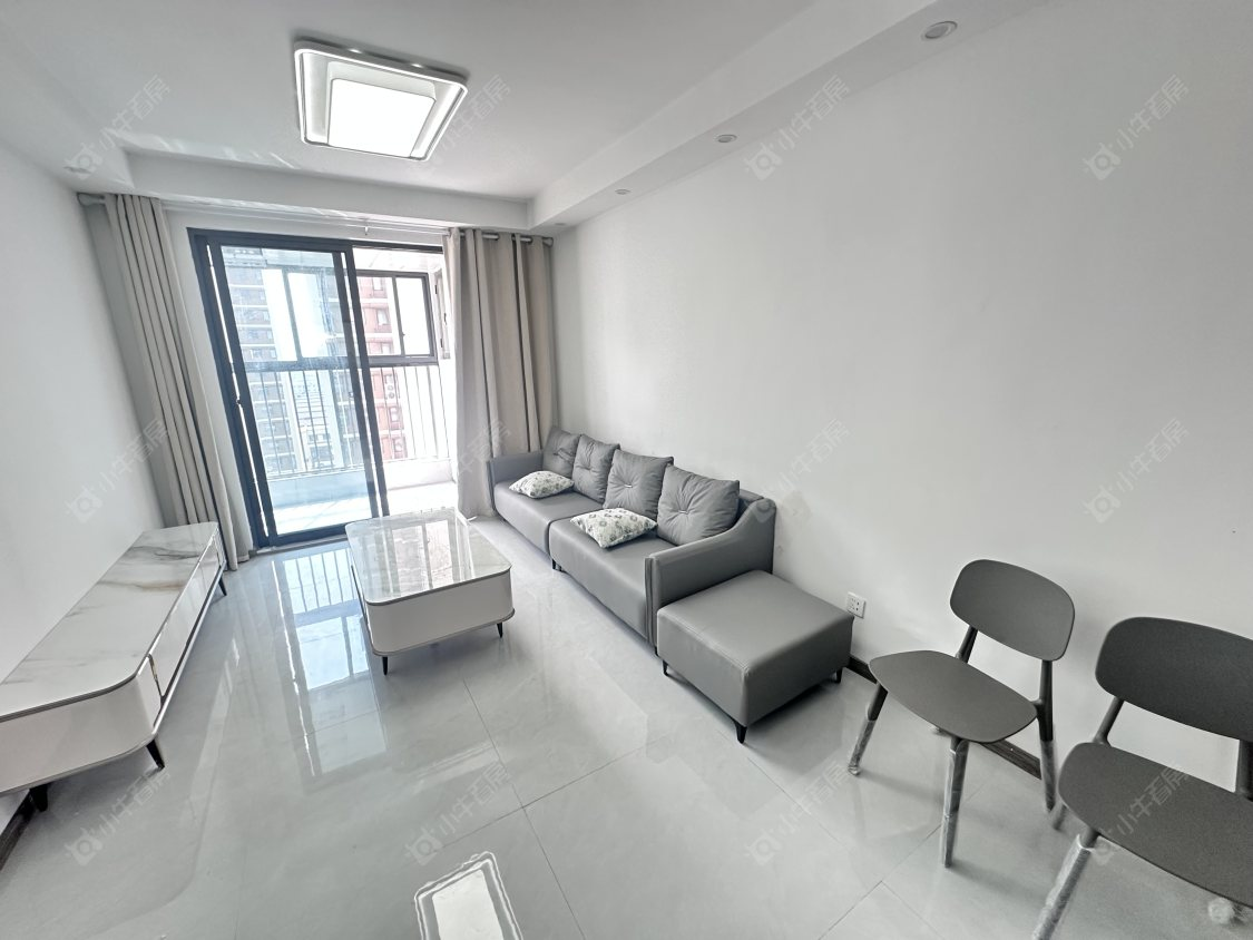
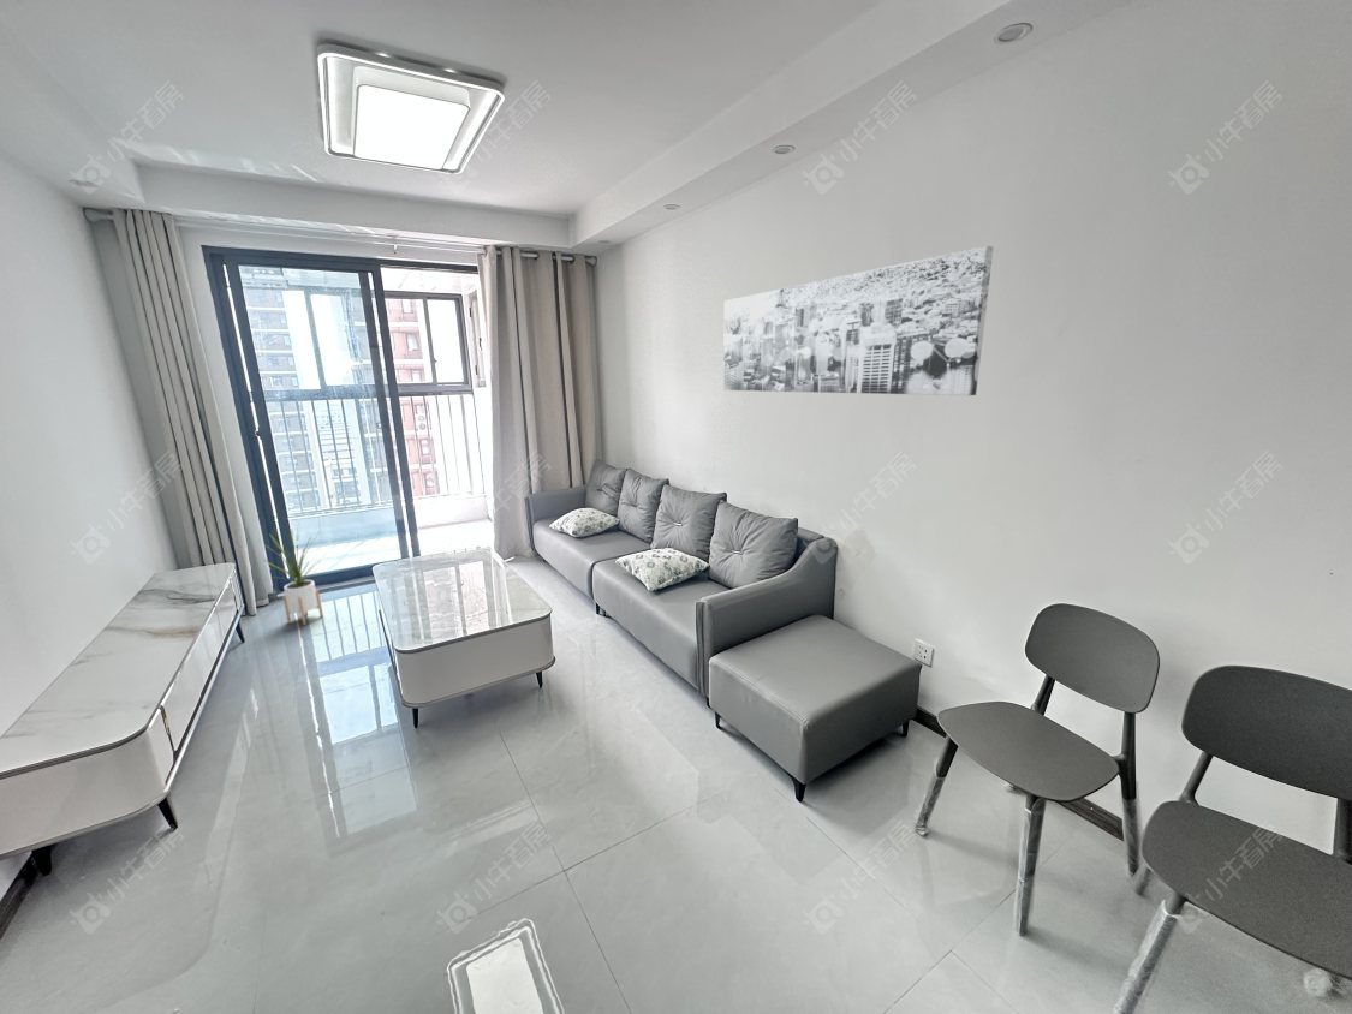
+ wall art (822, 338)
+ house plant (298, 572)
